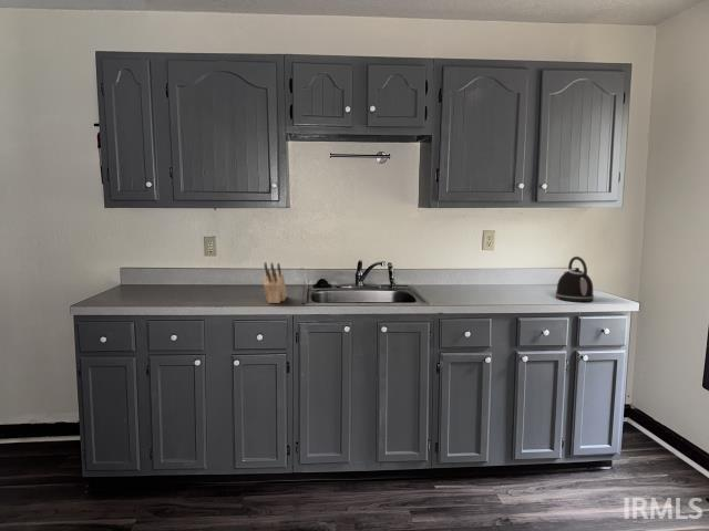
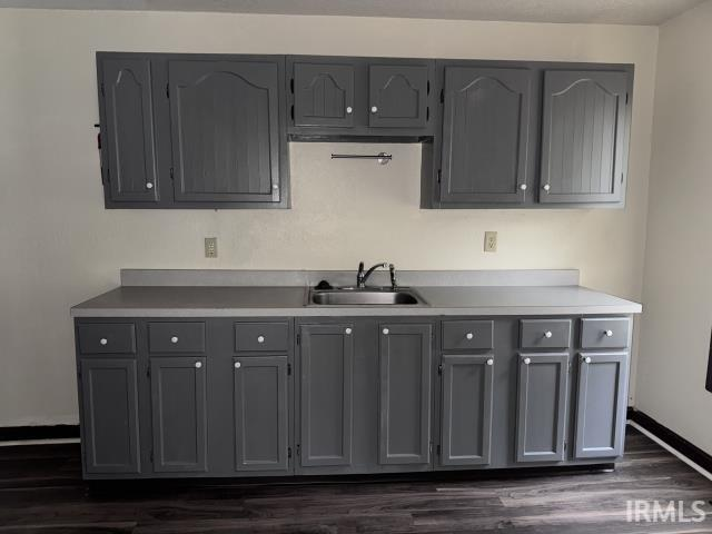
- kettle (575, 278)
- knife block (275, 280)
